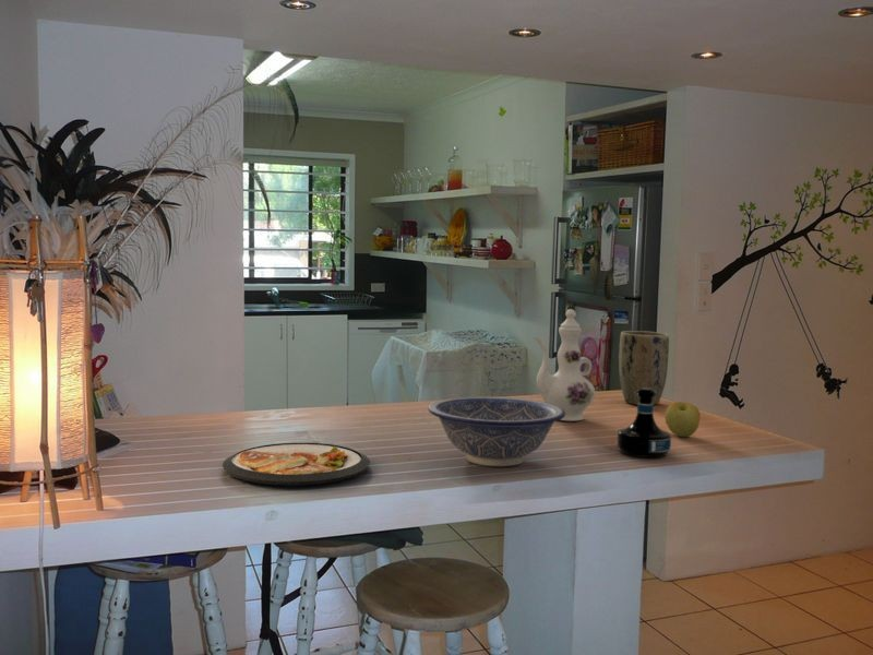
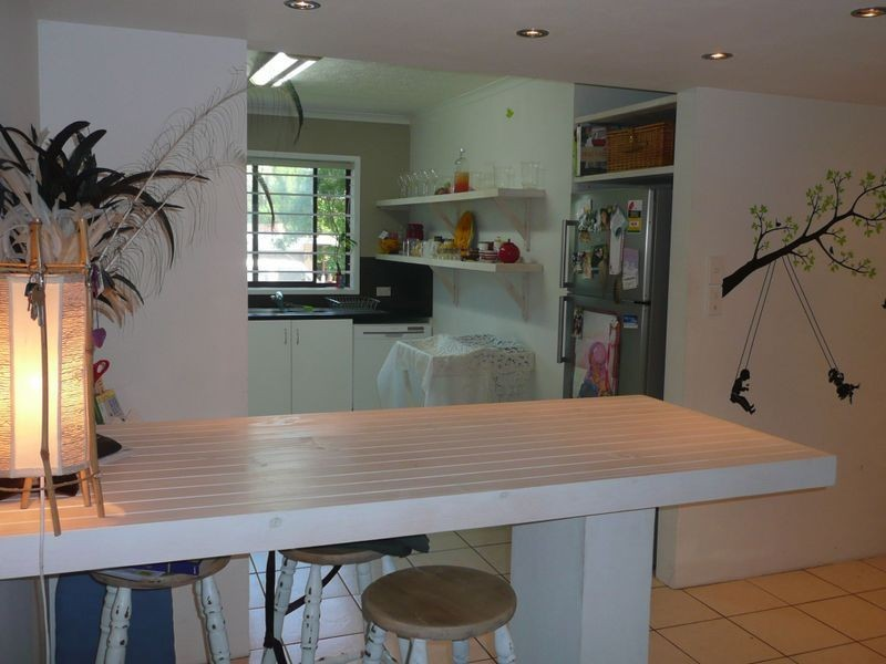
- chinaware (562, 364)
- apple (682, 419)
- decorative bowl (495, 433)
- dish (297, 458)
- plant pot (642, 367)
- tequila bottle (644, 420)
